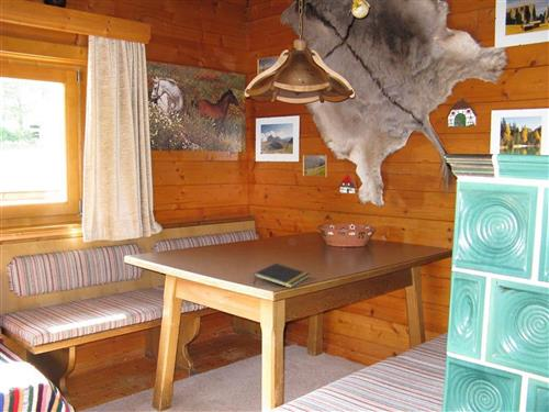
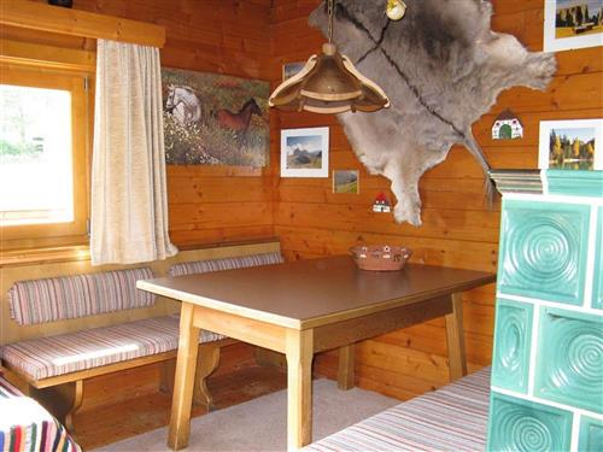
- notepad (282, 275)
